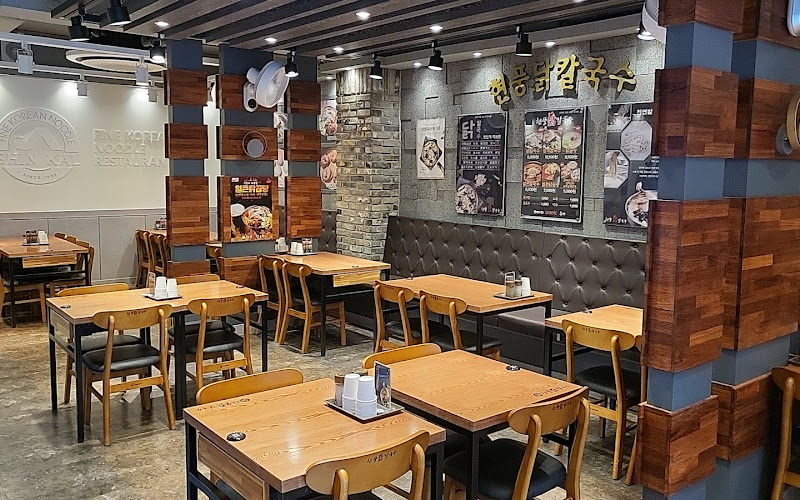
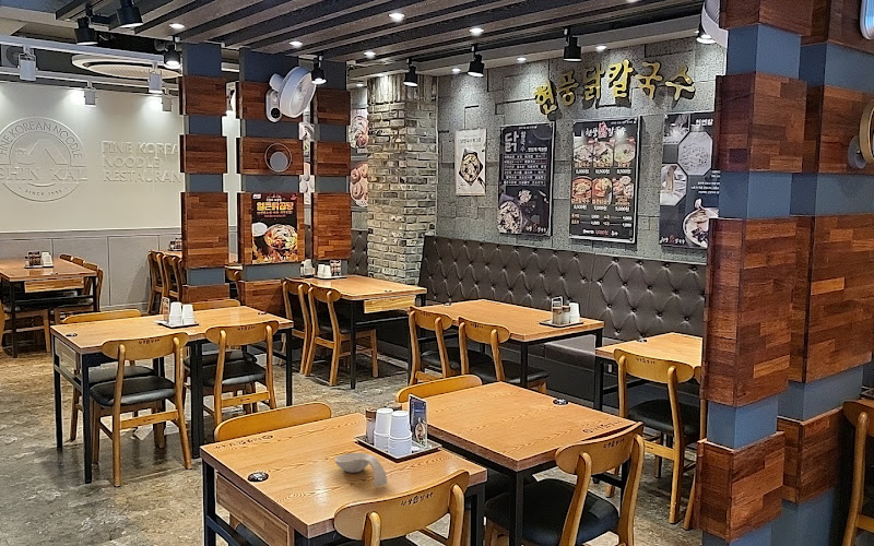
+ spoon rest (362, 463)
